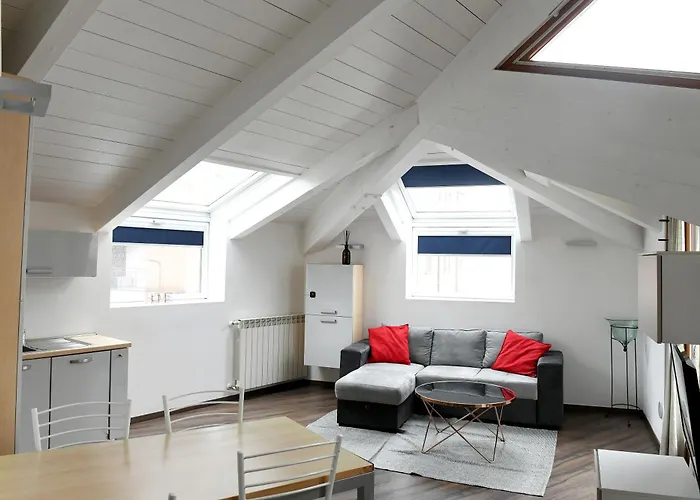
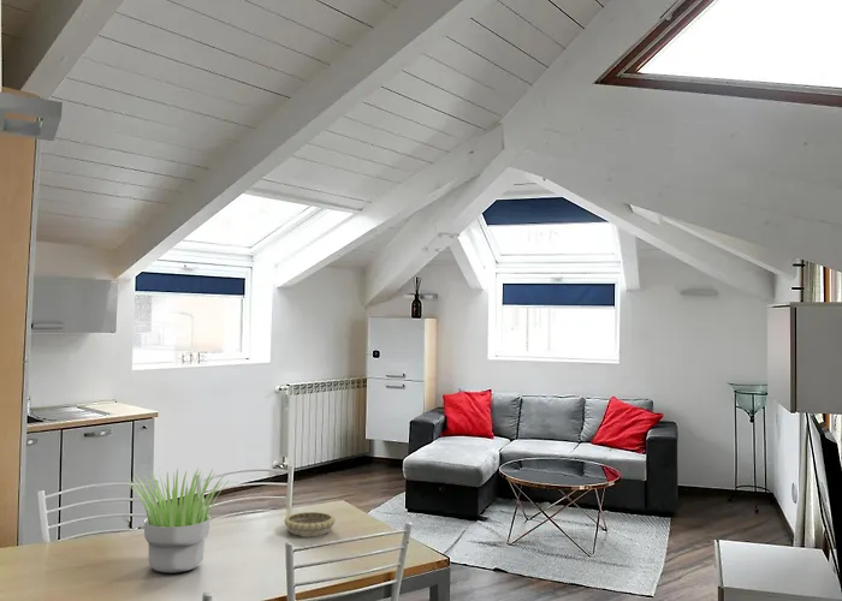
+ decorative bowl (309, 523)
+ potted plant (178, 520)
